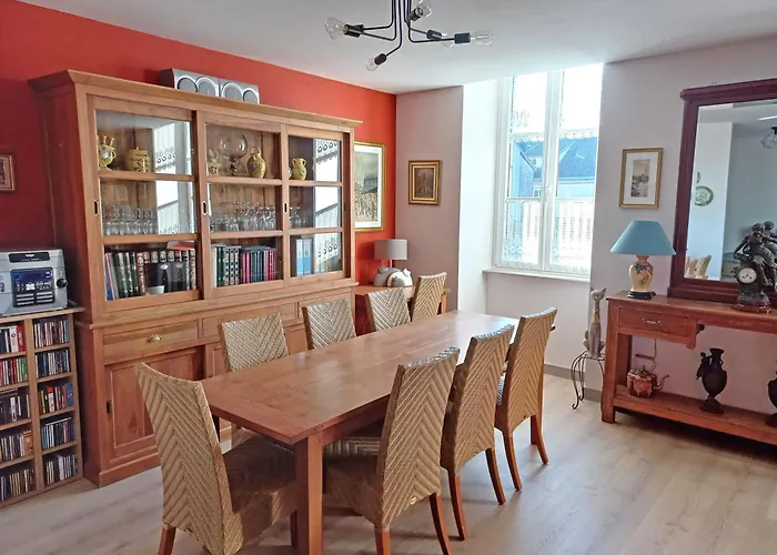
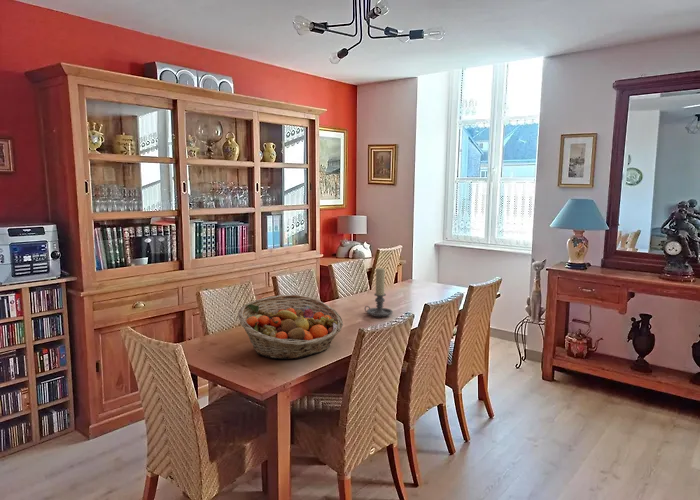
+ fruit basket (291, 325)
+ candle holder (377, 291)
